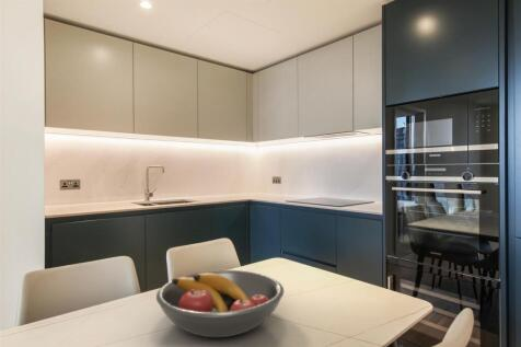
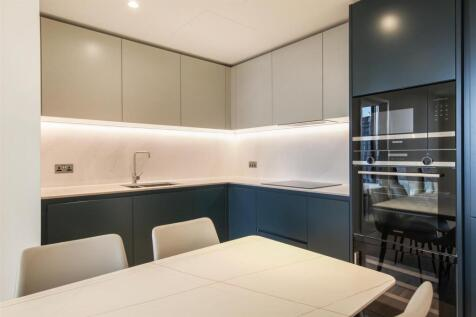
- fruit bowl (221, 301)
